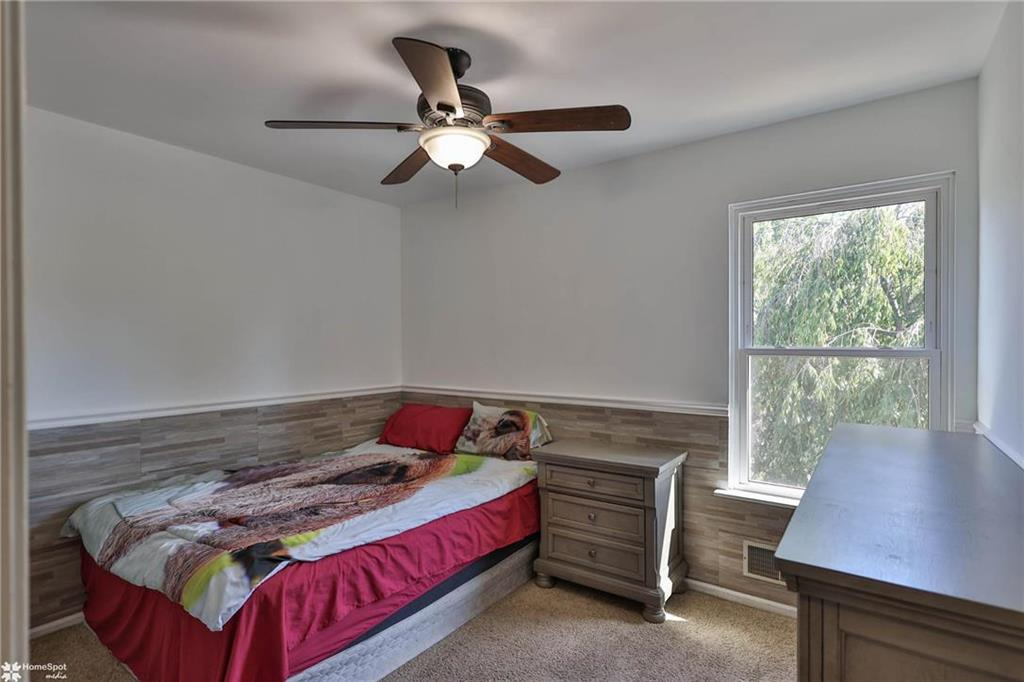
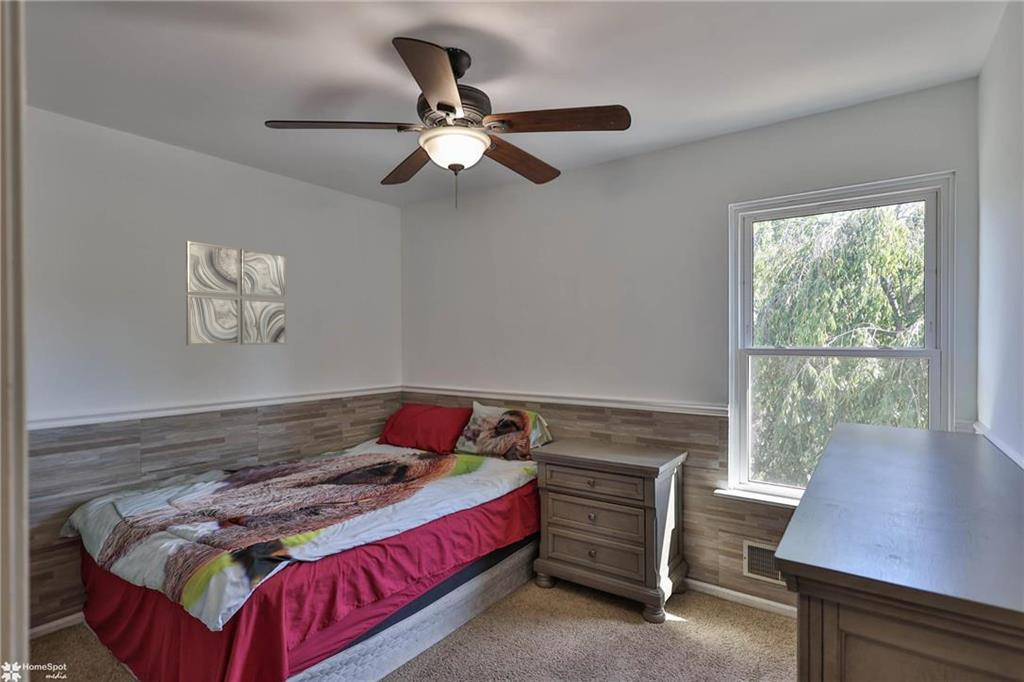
+ wall art (240, 295)
